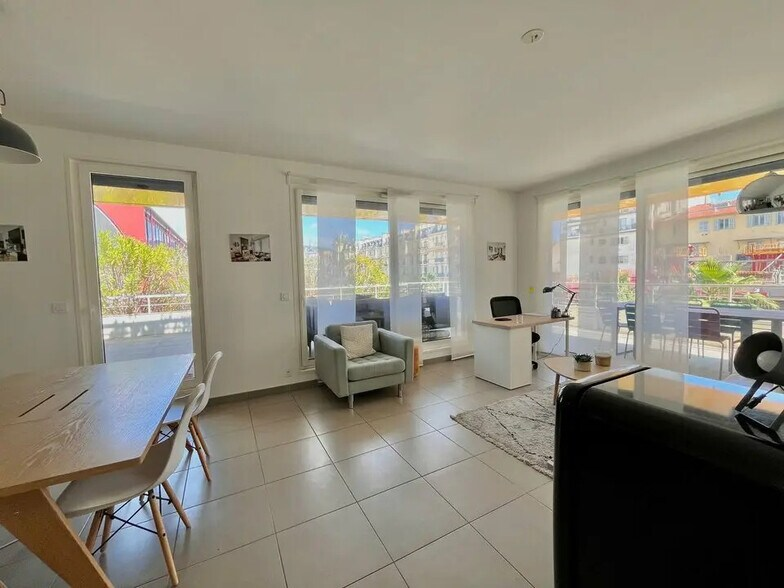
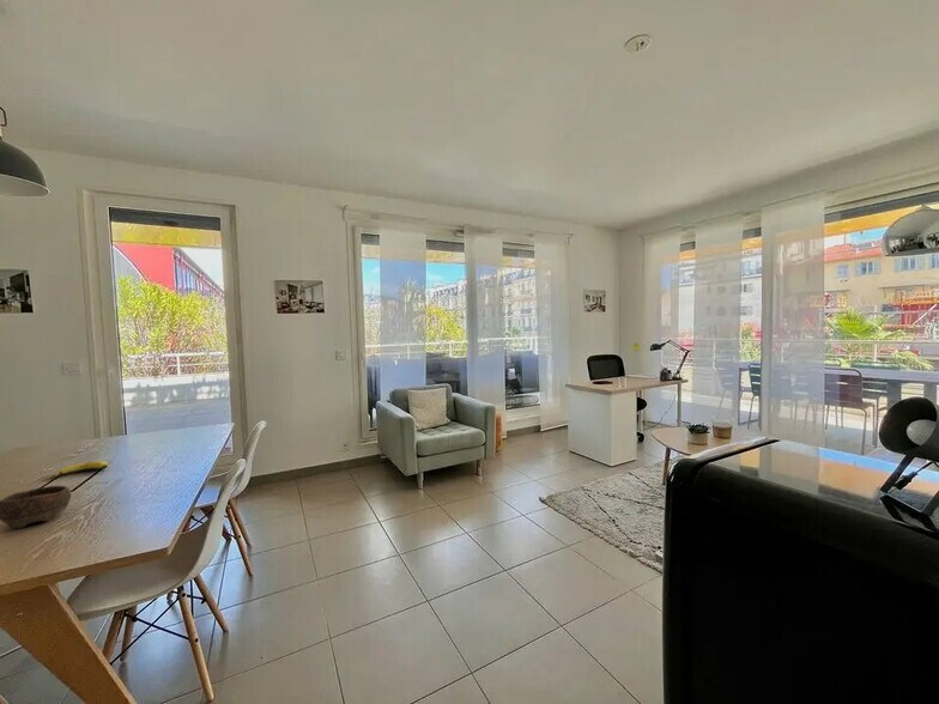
+ banana (79, 468)
+ bowl (35, 505)
